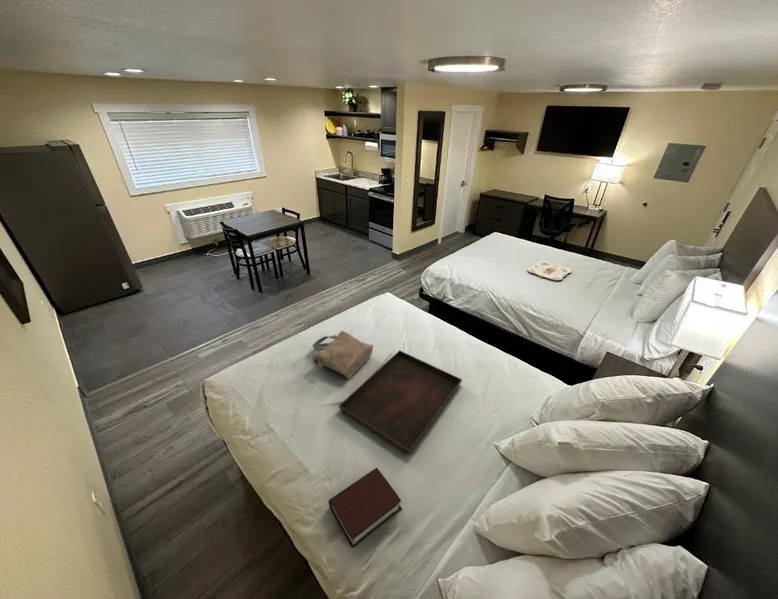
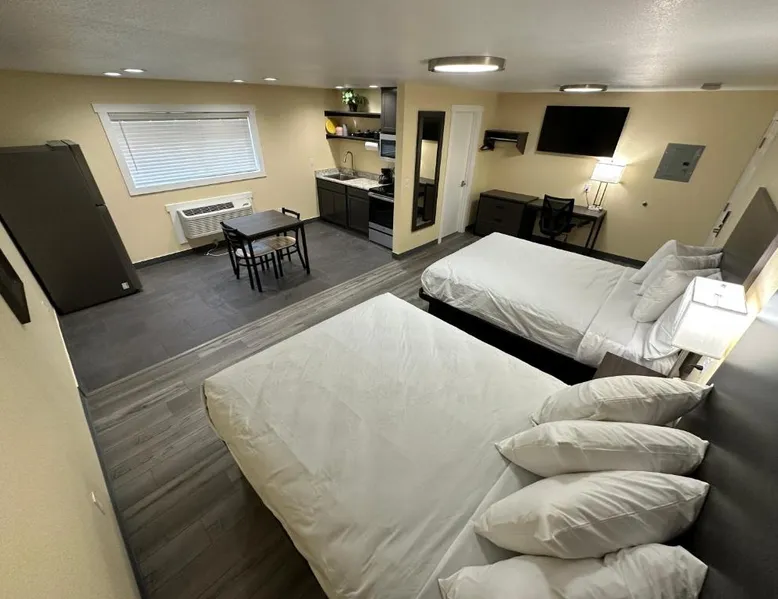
- serving tray (403, 394)
- bible (365, 503)
- serving tray (549, 270)
- tote bag (335, 351)
